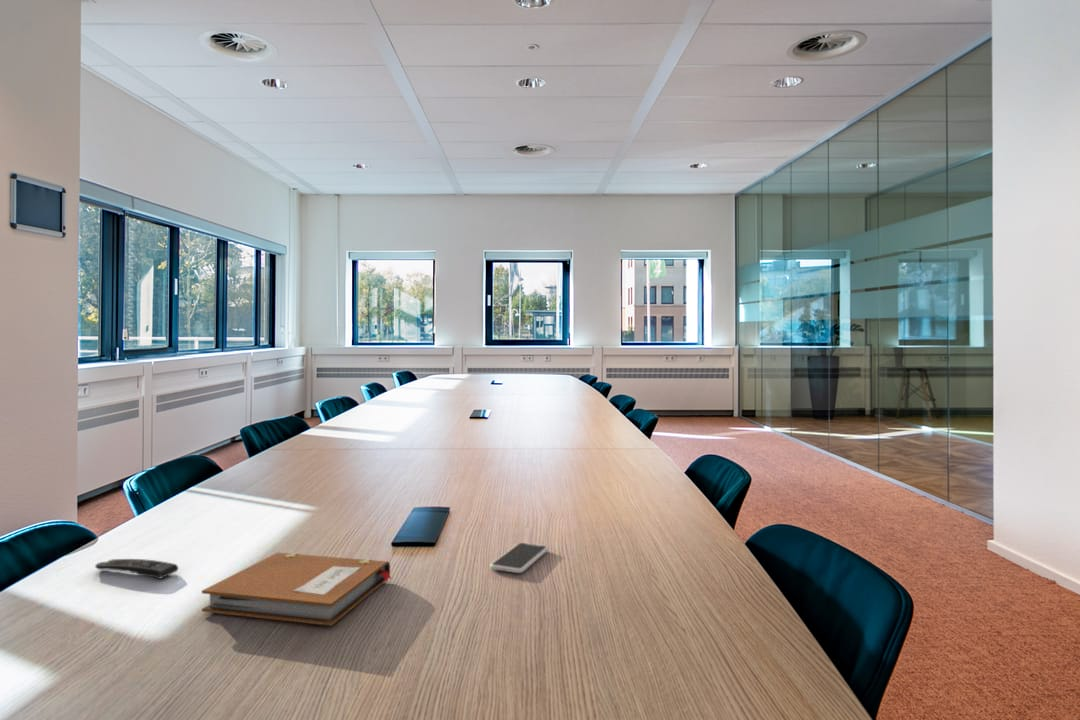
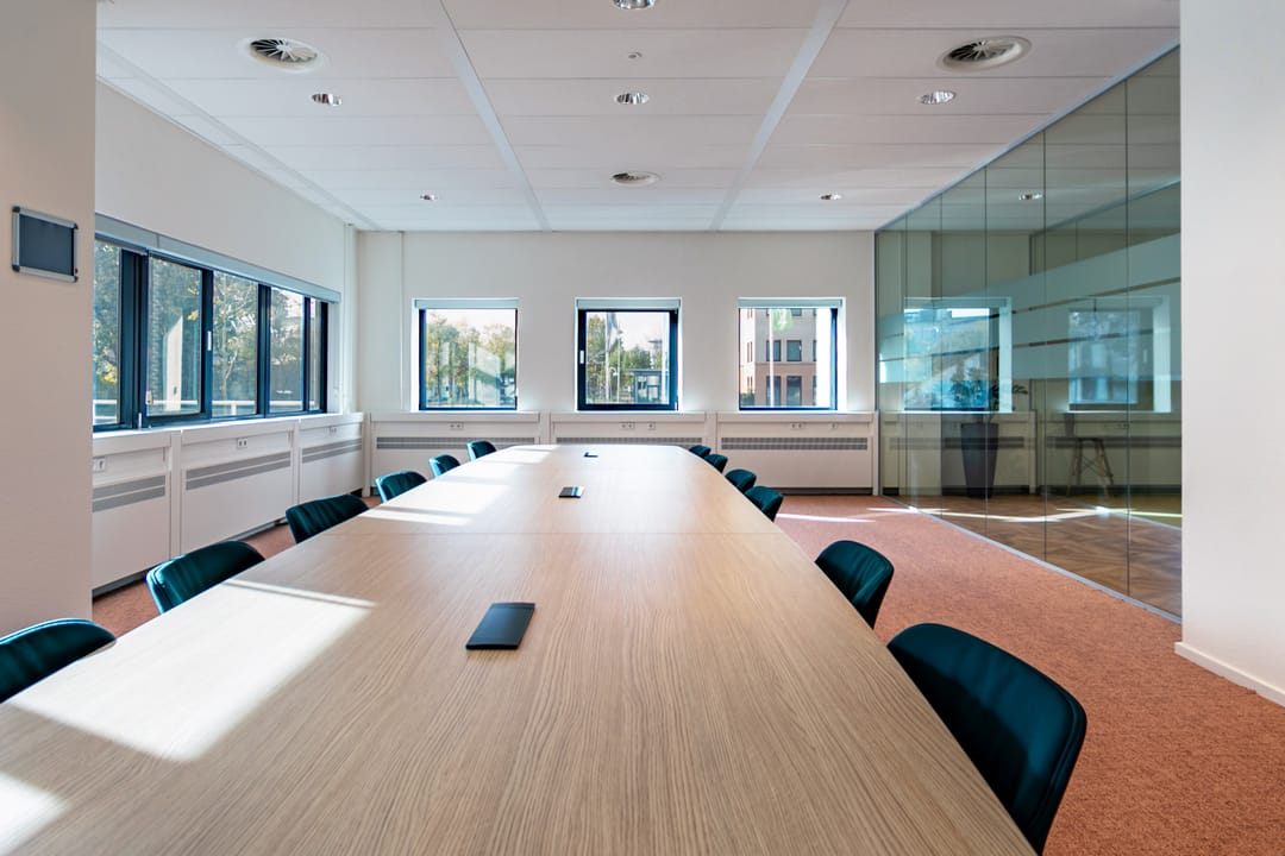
- remote control (133, 567)
- notebook (306, 583)
- smartphone (520, 556)
